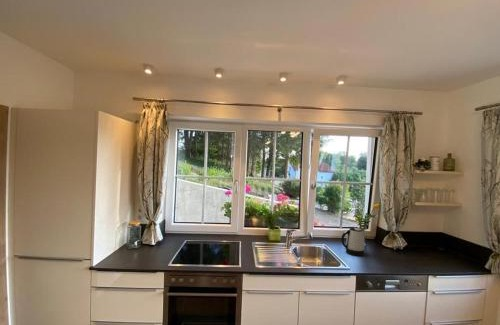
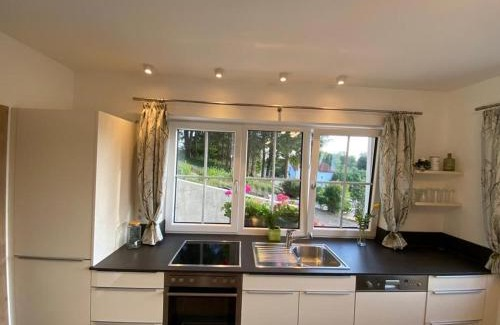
- kettle (353, 240)
